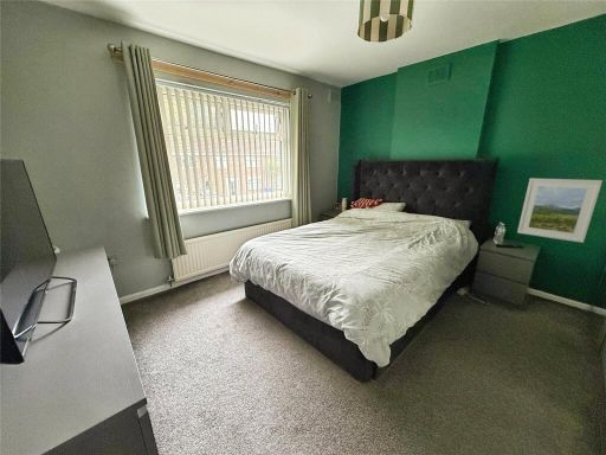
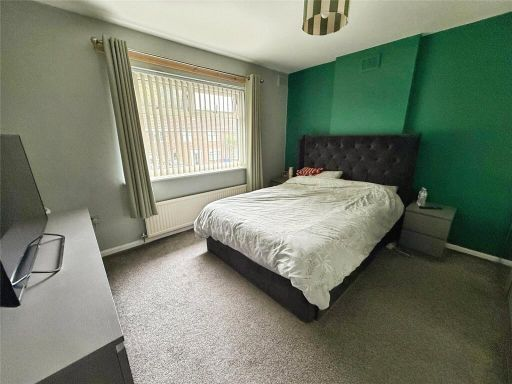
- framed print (555, 209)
